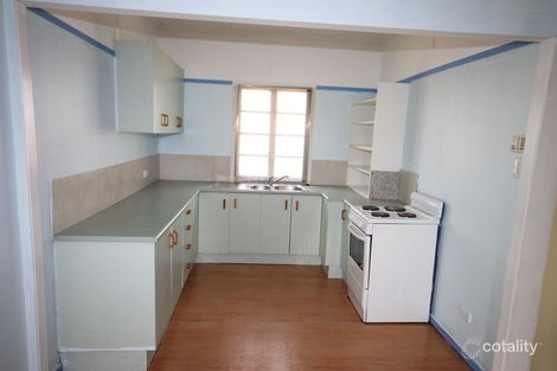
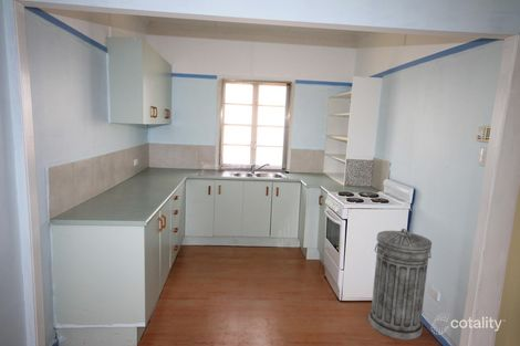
+ trash can (399, 277)
